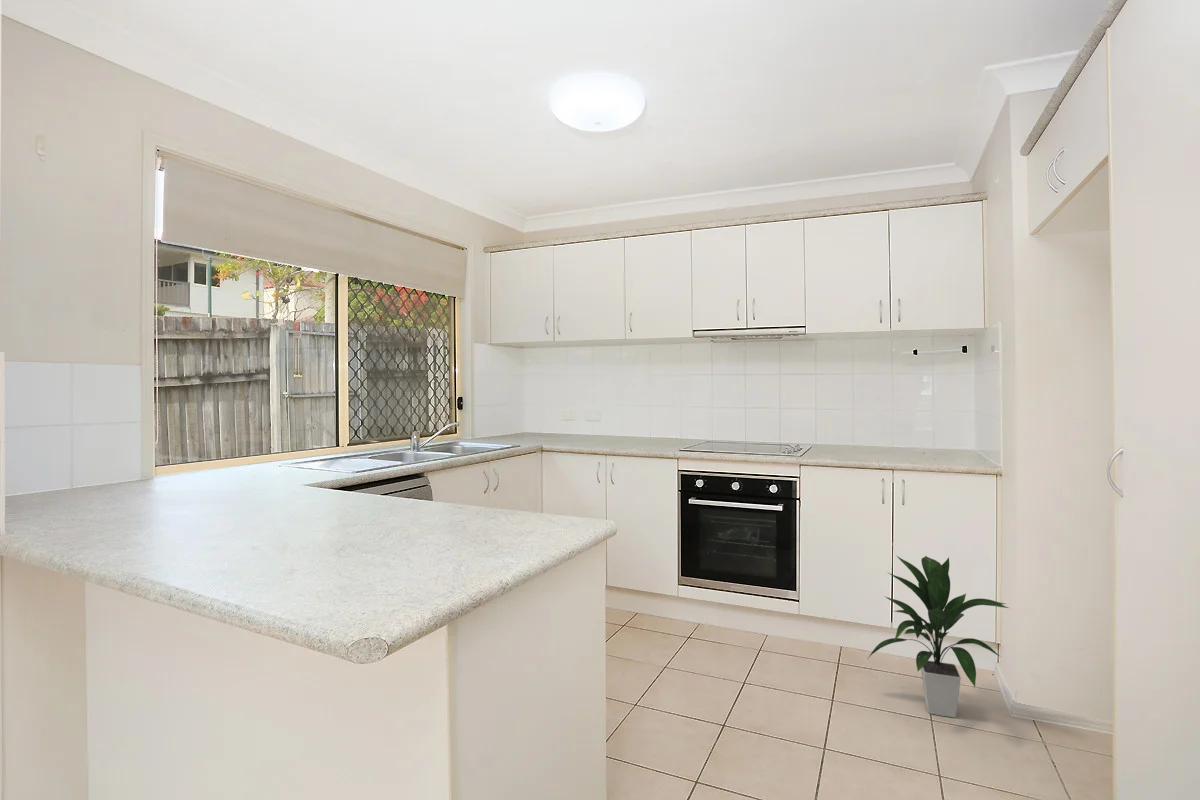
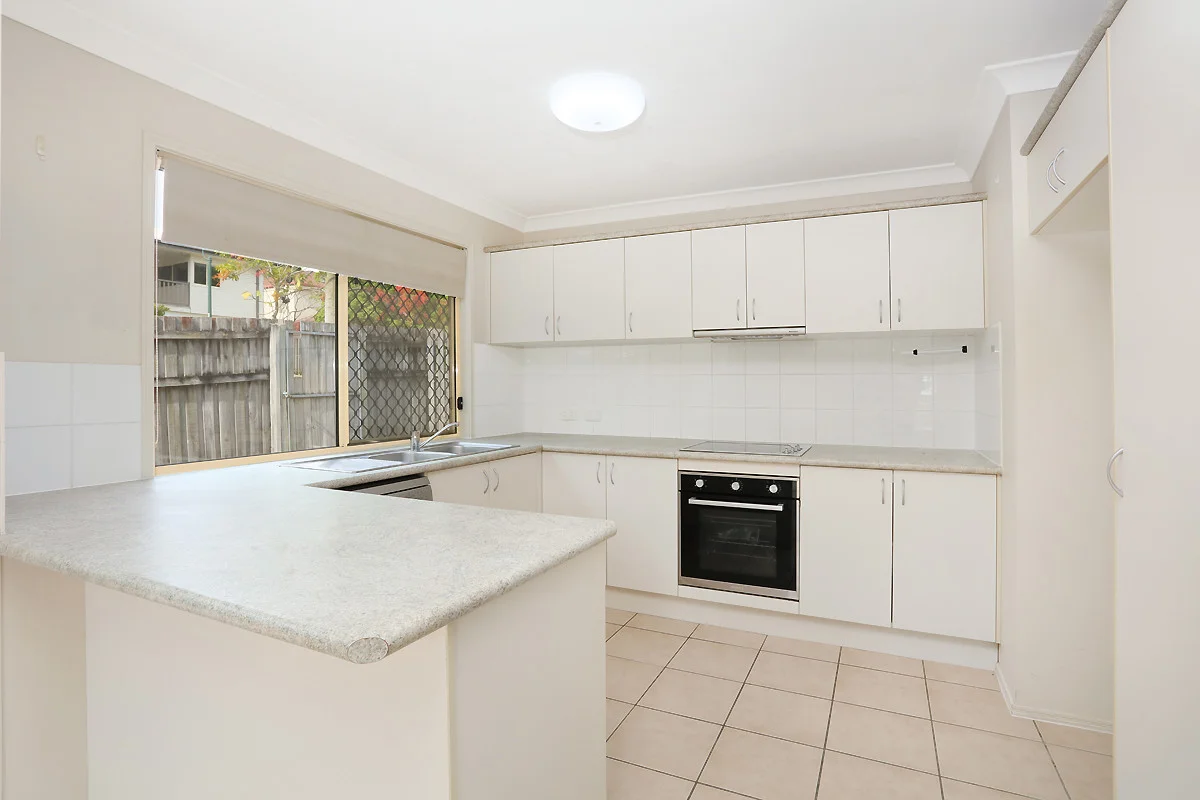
- indoor plant (933, 629)
